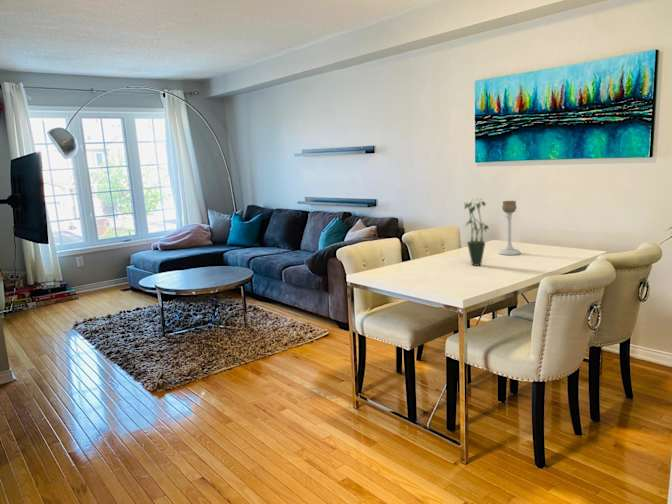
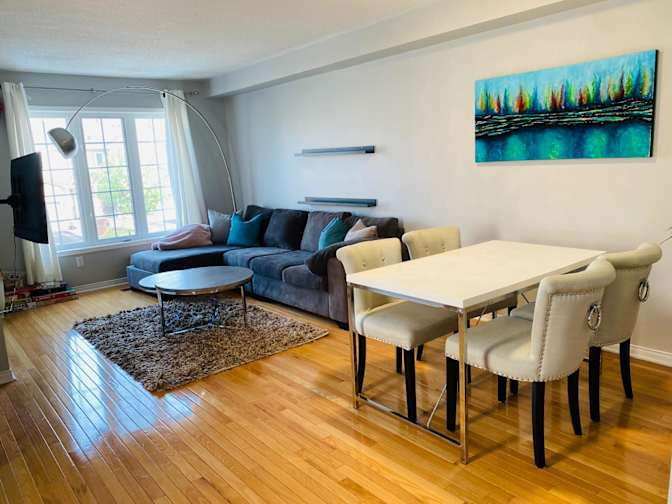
- potted plant (473, 230)
- candle holder (509, 227)
